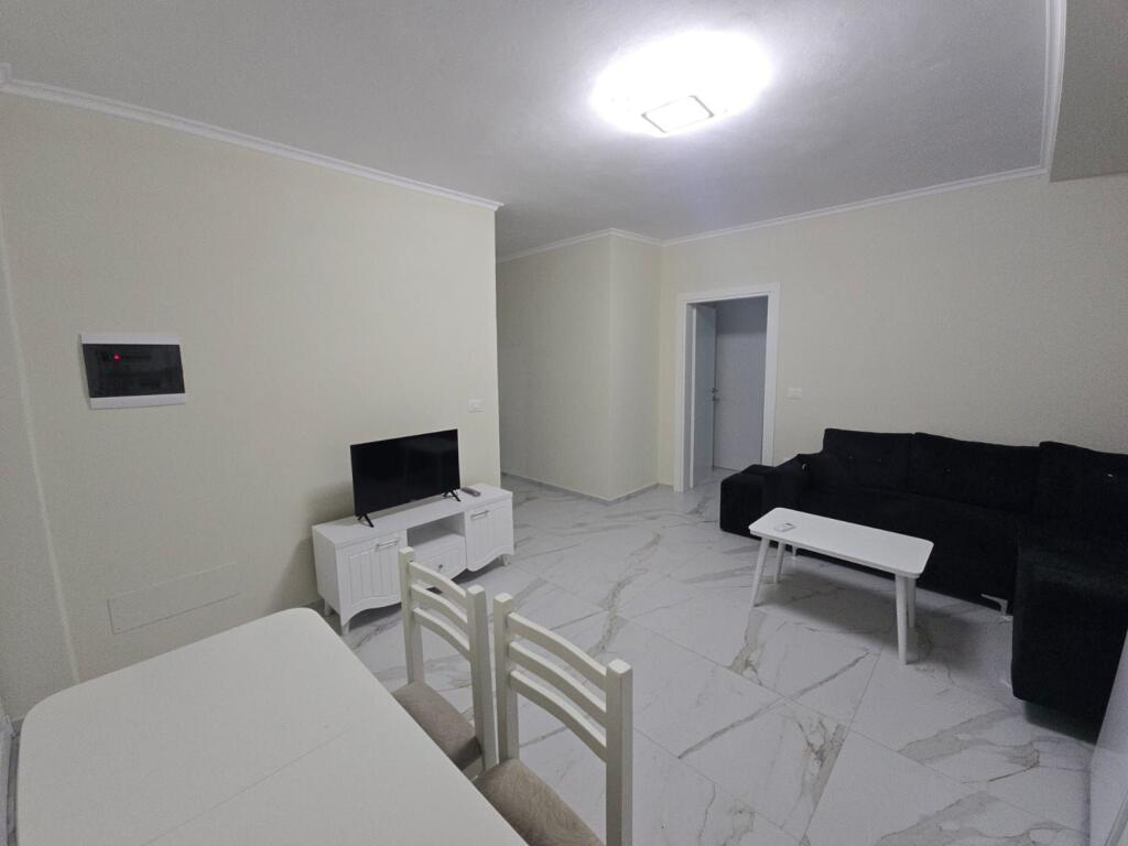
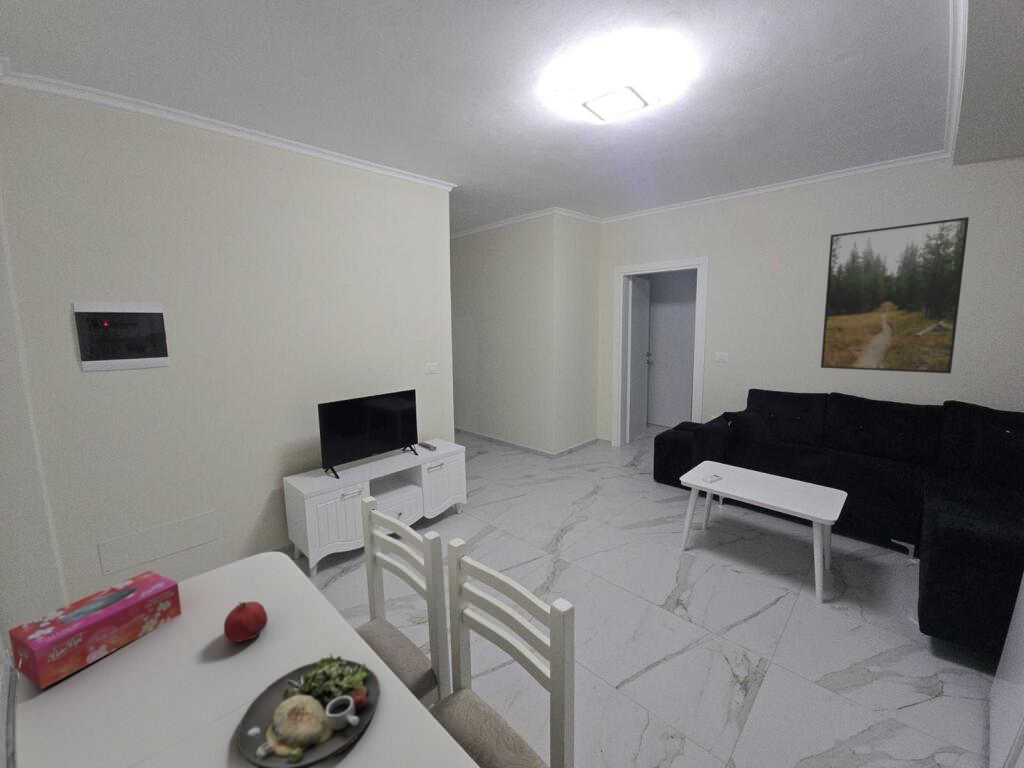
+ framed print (887, 300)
+ tissue box (102, 621)
+ fruit (245, 618)
+ dinner plate (312, 699)
